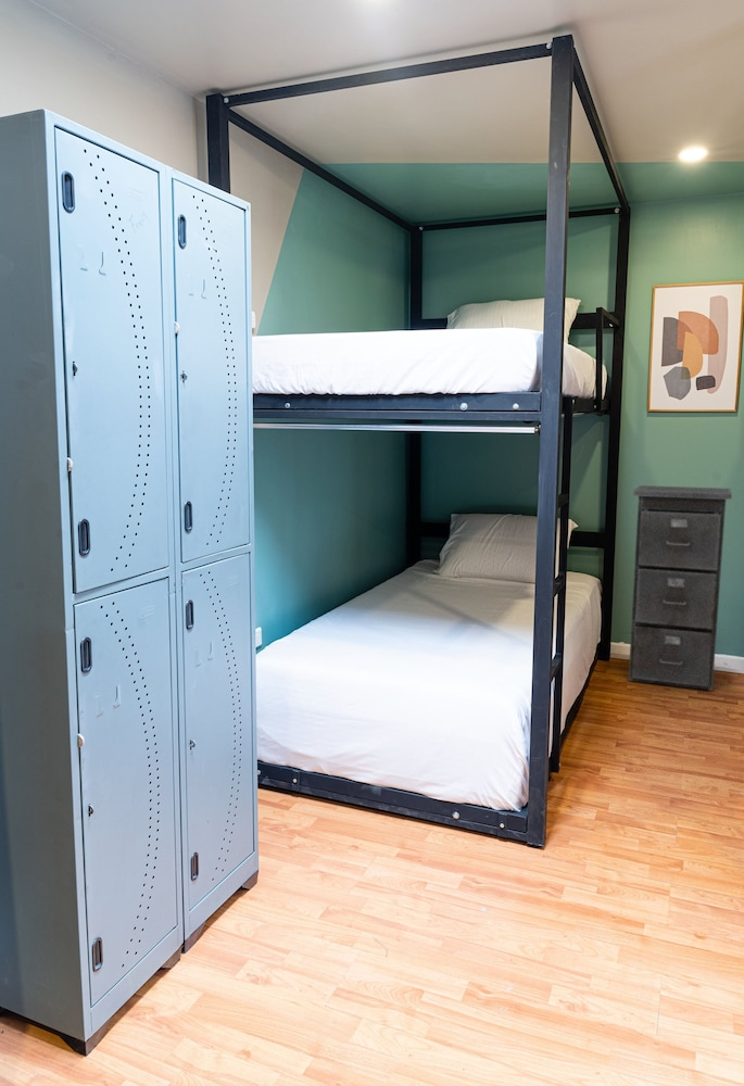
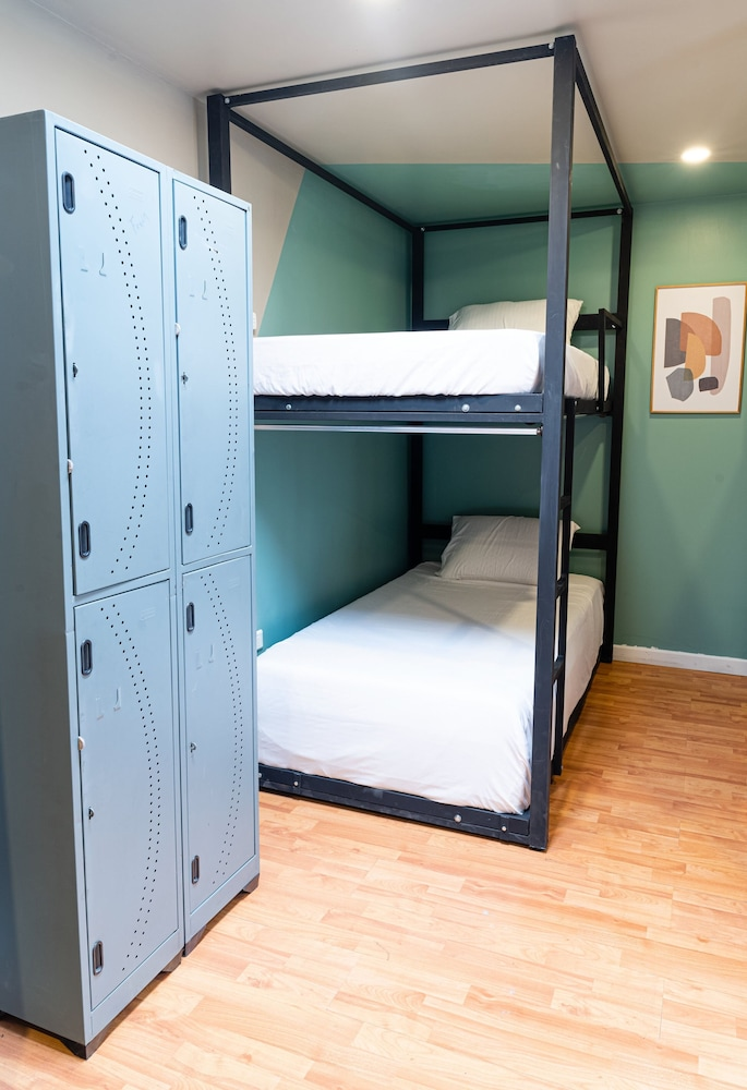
- filing cabinet (677, 584)
